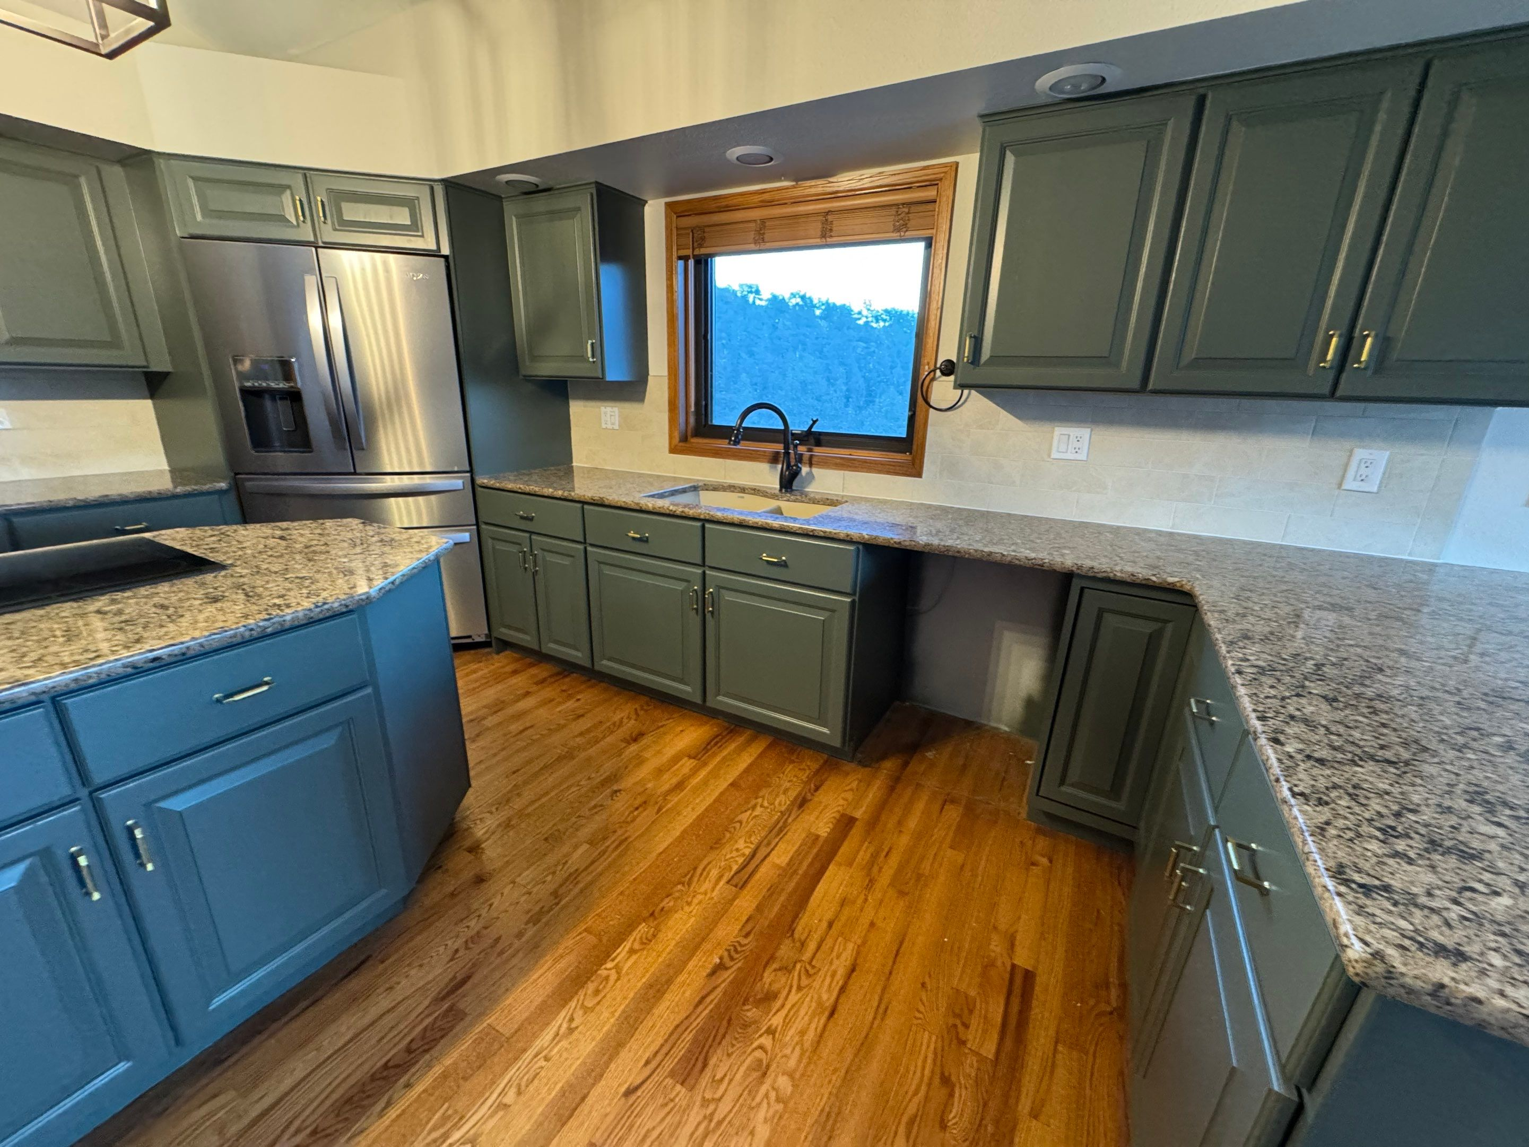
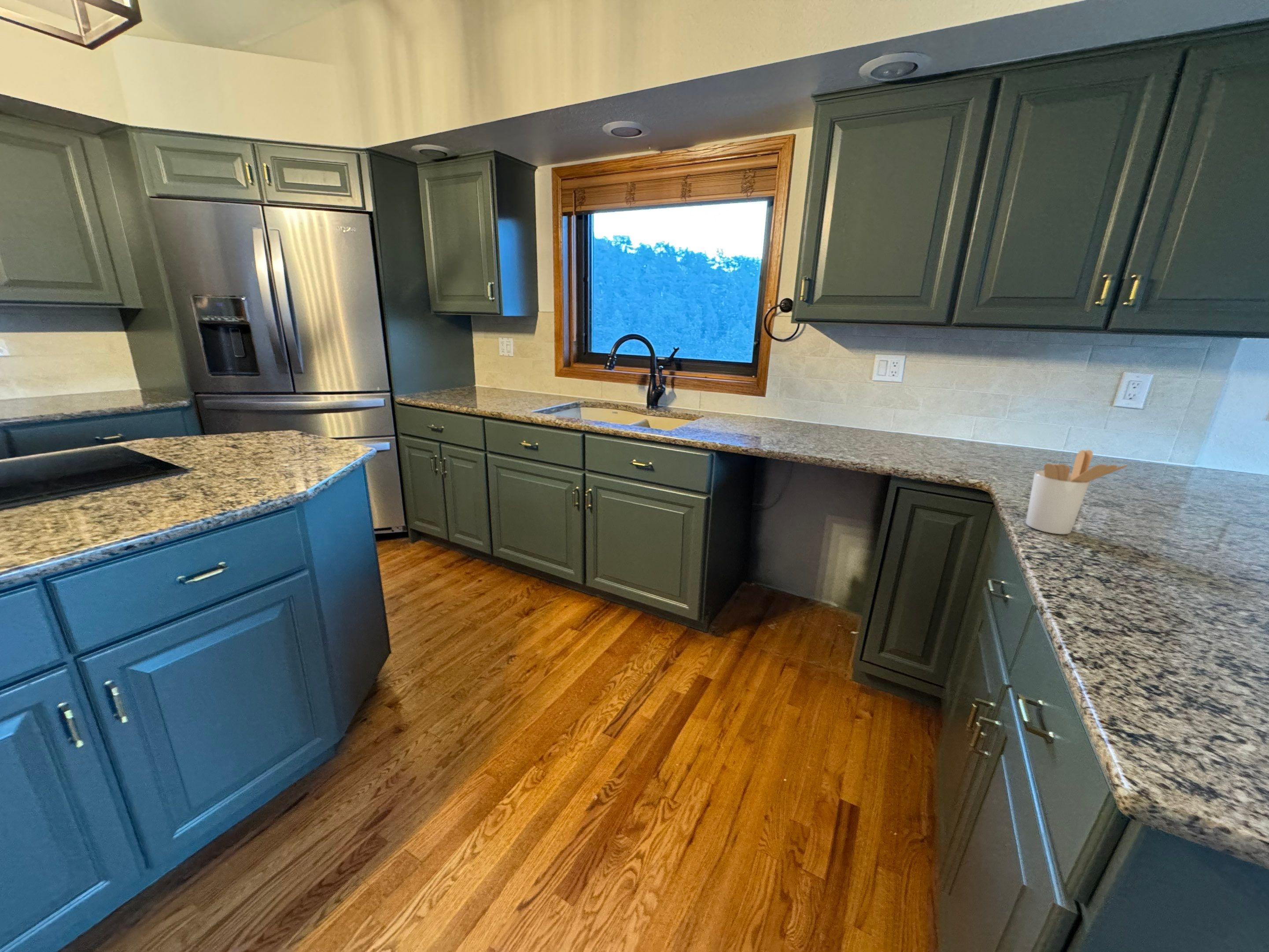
+ utensil holder (1070, 493)
